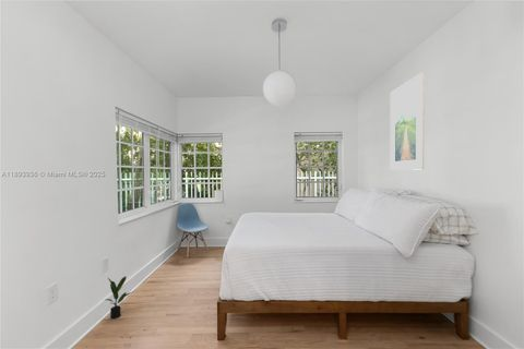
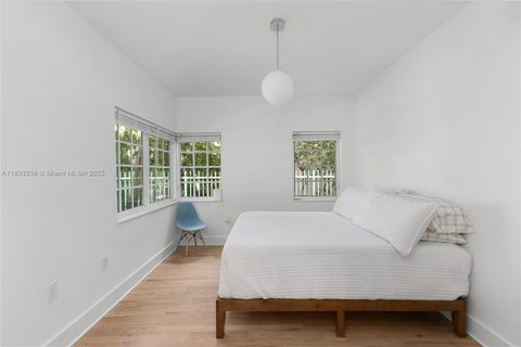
- potted plant (117, 294)
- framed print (405, 127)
